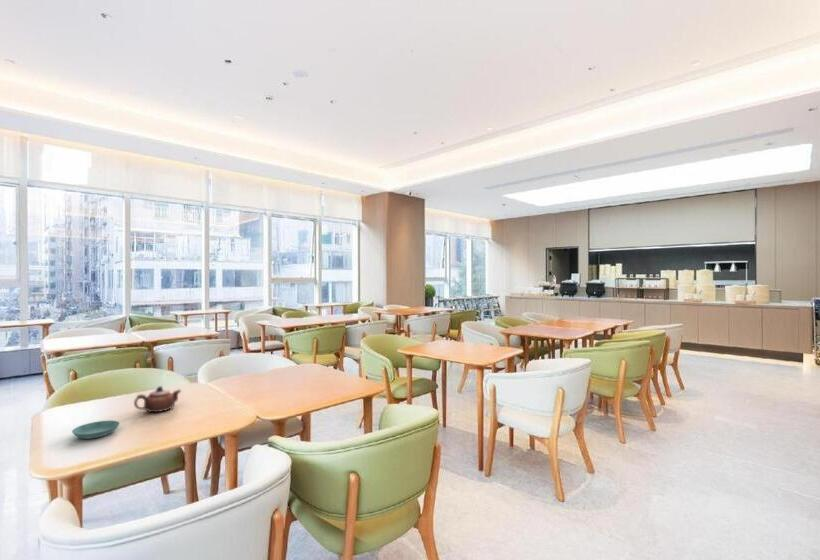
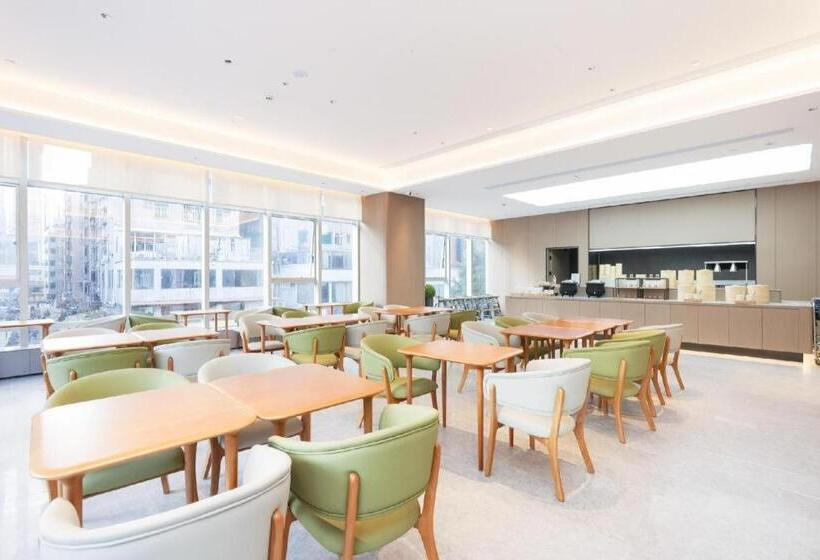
- teapot (158, 397)
- saucer (96, 430)
